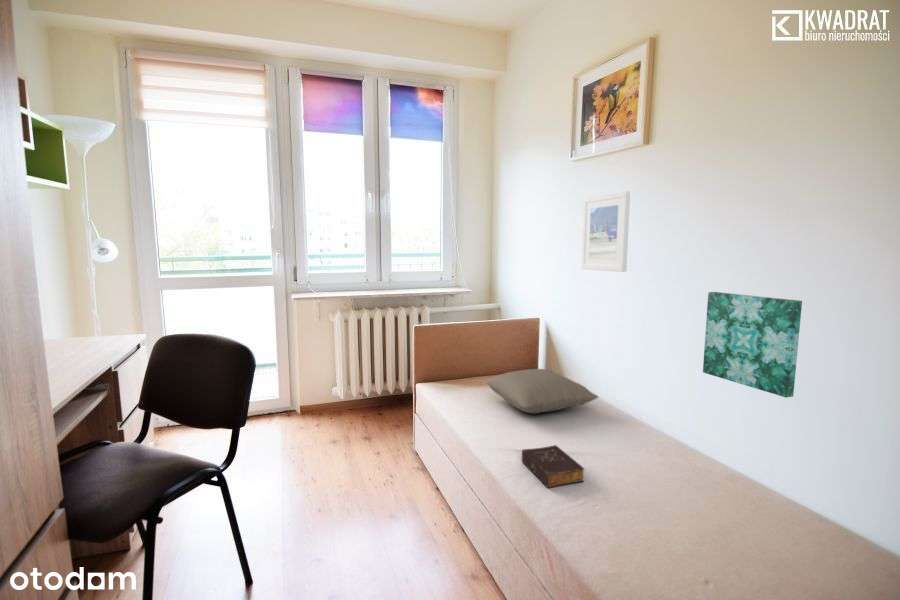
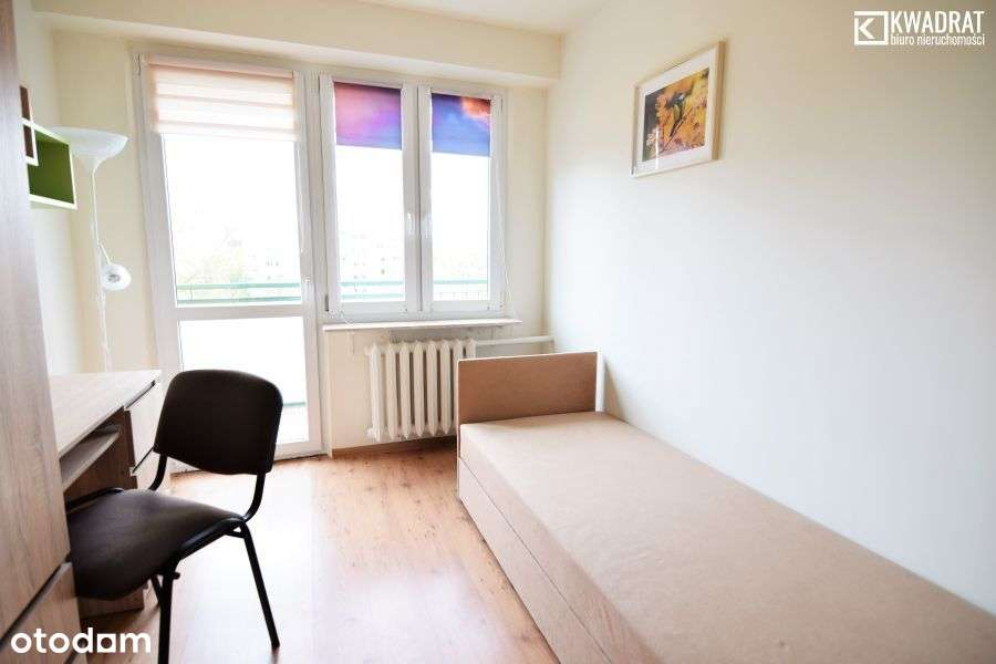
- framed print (603, 233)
- book (551, 465)
- pillow (538, 389)
- wall art (747, 340)
